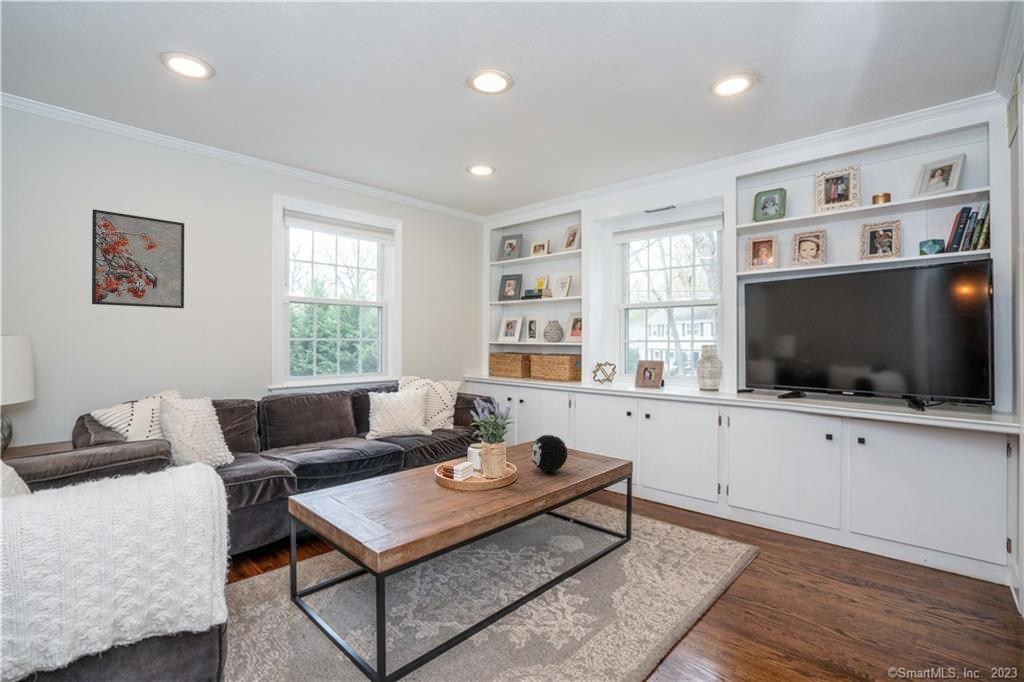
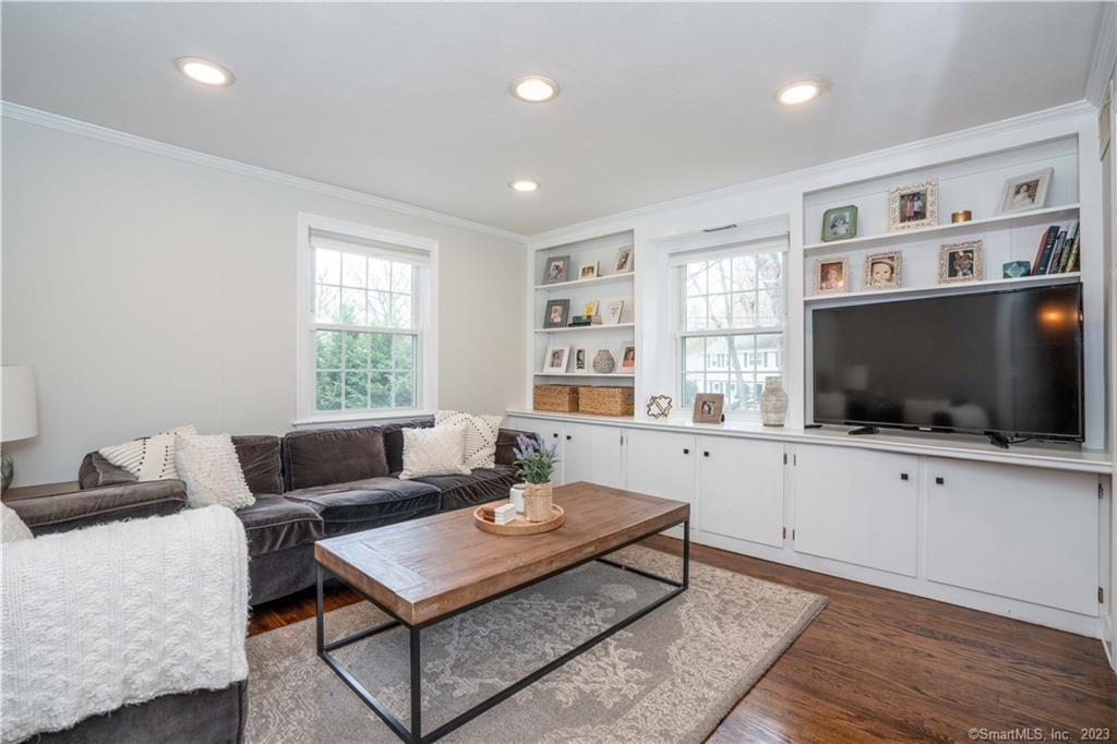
- decorative orb (549, 453)
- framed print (140, 261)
